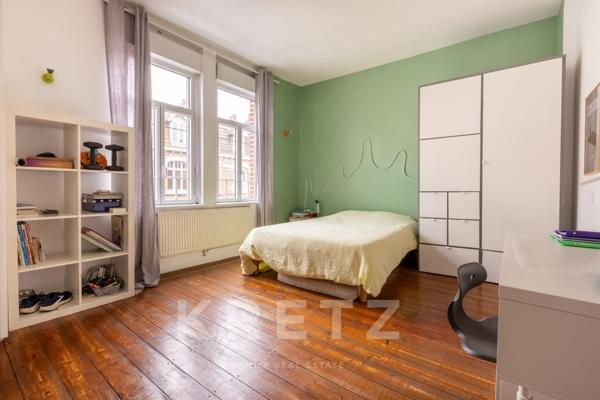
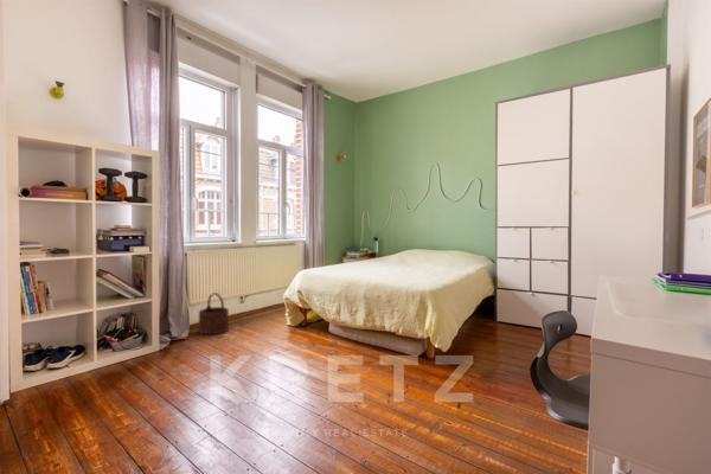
+ wooden bucket (213, 312)
